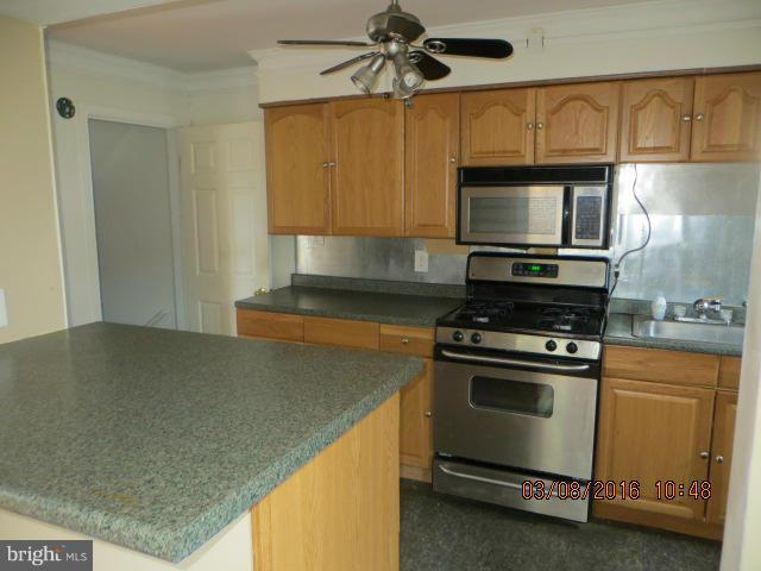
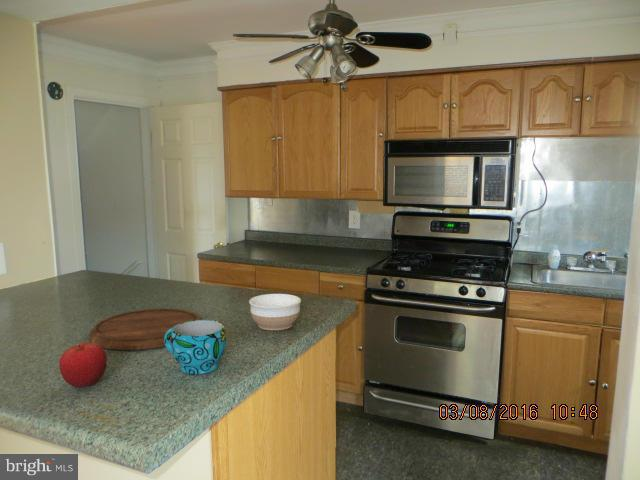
+ cutting board (148, 326)
+ cup (195, 347)
+ fruit (83, 363)
+ bowl (275, 312)
